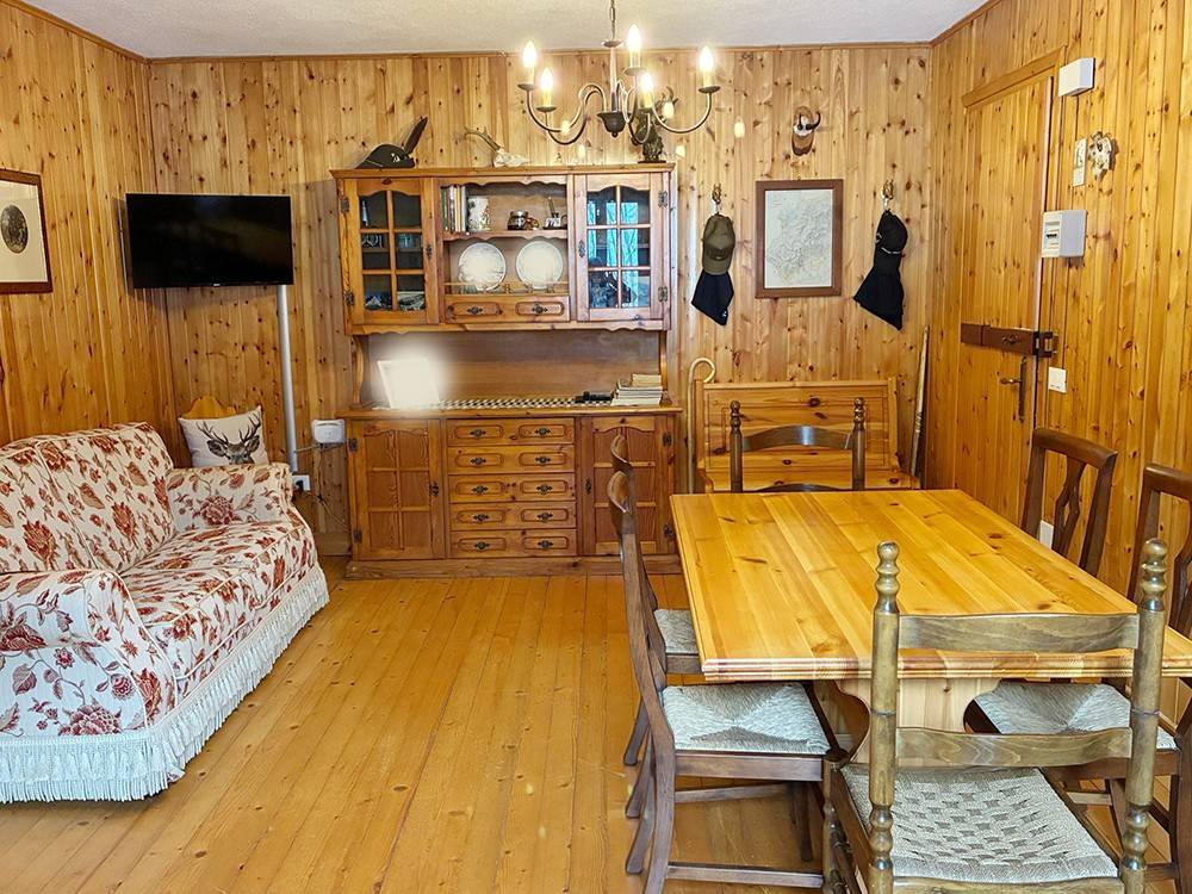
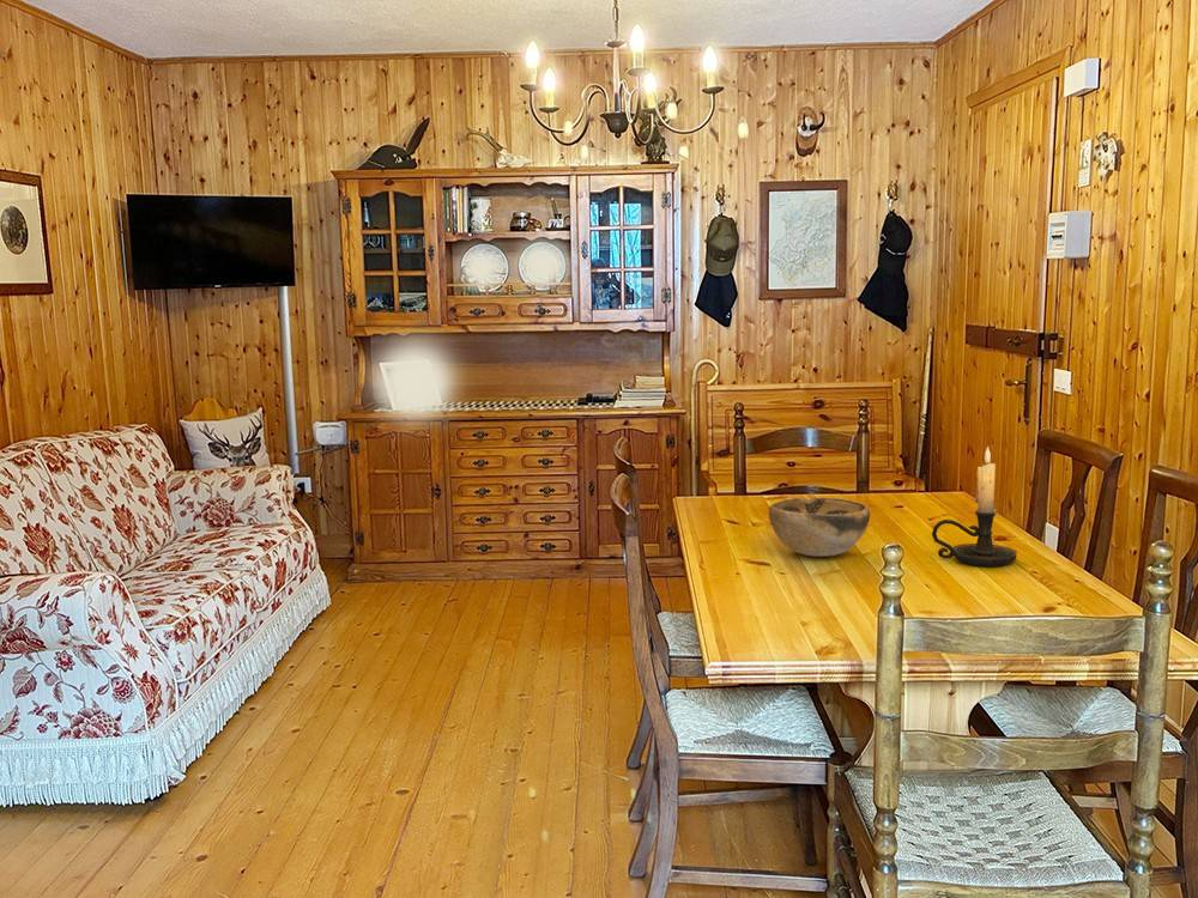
+ decorative bowl (818, 529)
+ candle holder (976, 502)
